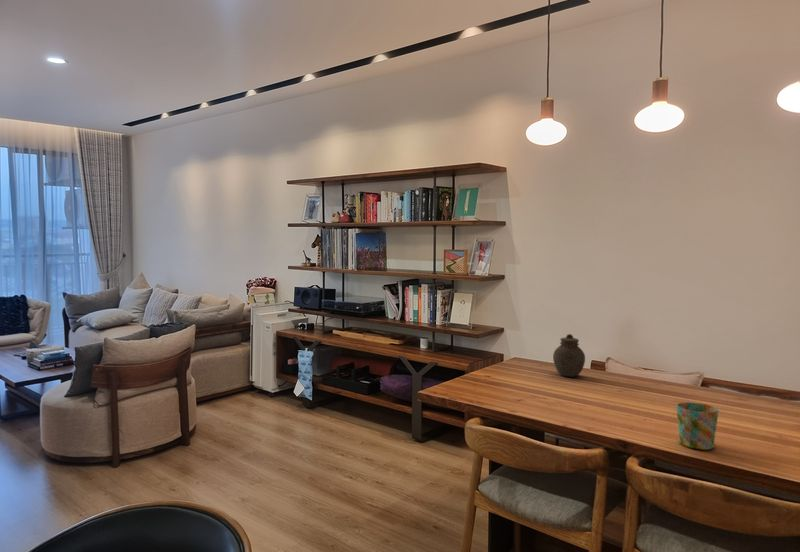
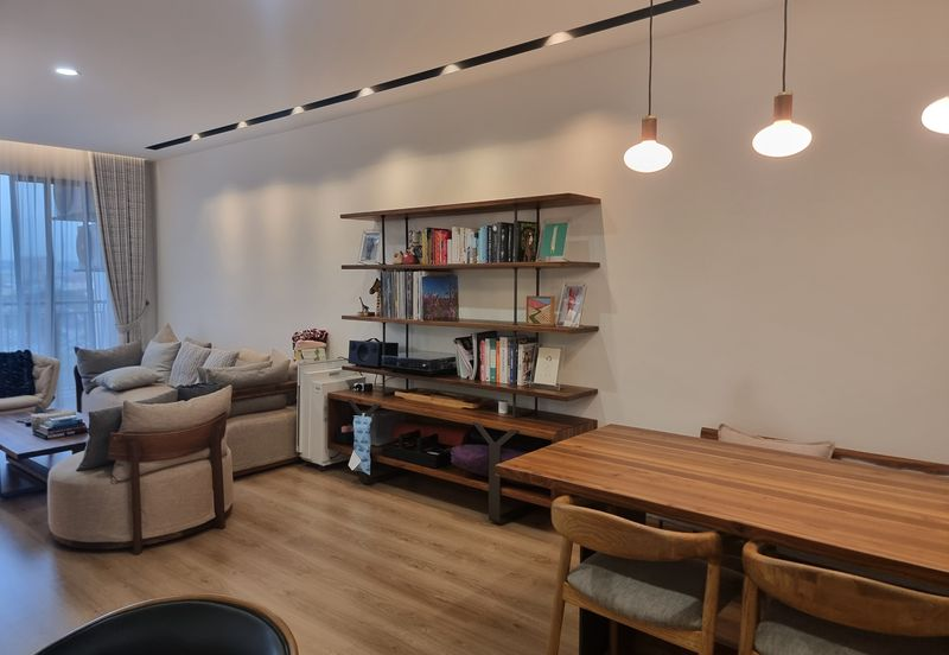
- mug (694, 426)
- jar (569, 354)
